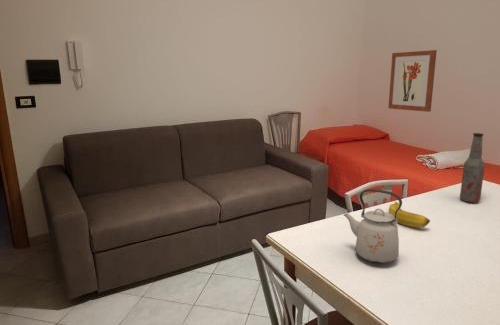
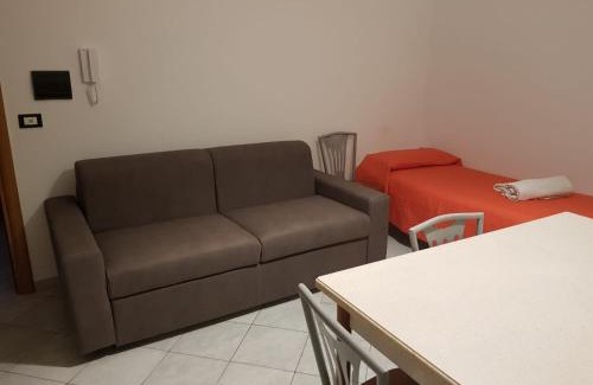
- bottle (473, 167)
- kettle (370, 222)
- wall art (410, 81)
- banana (408, 213)
